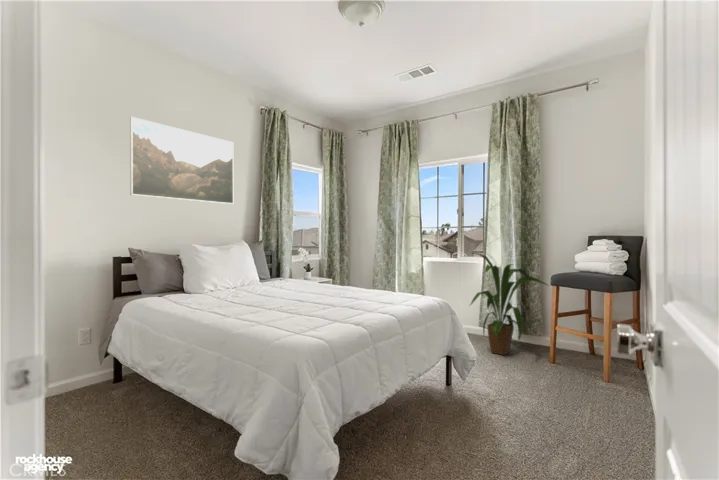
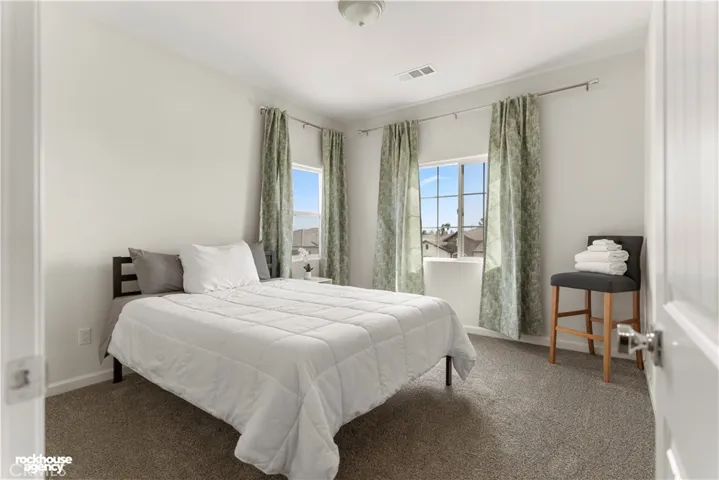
- house plant (508, 304)
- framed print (187, 165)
